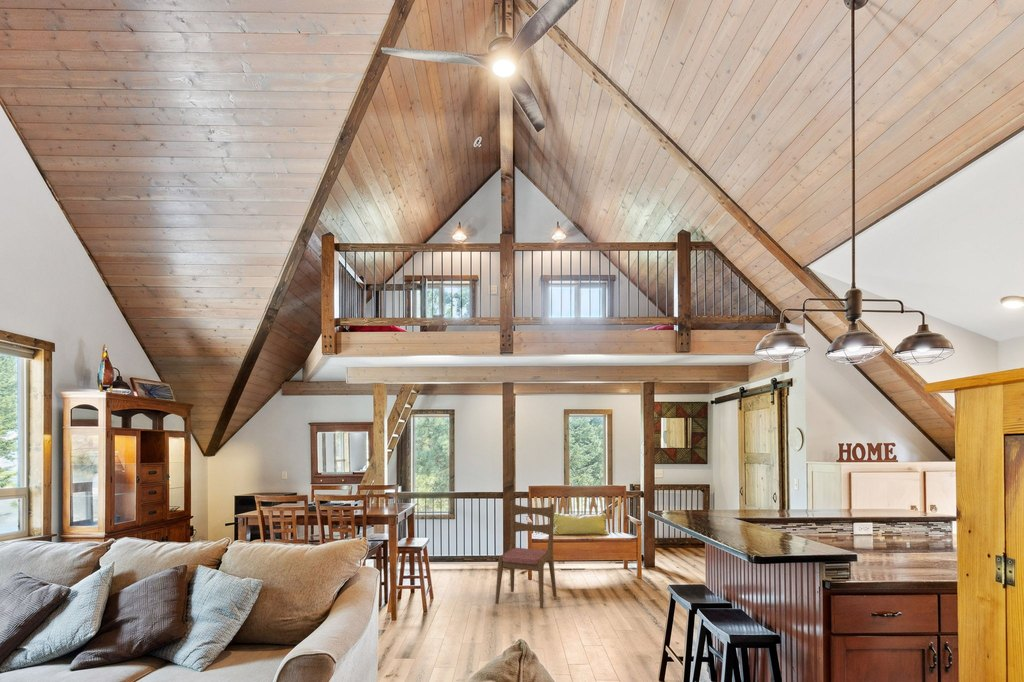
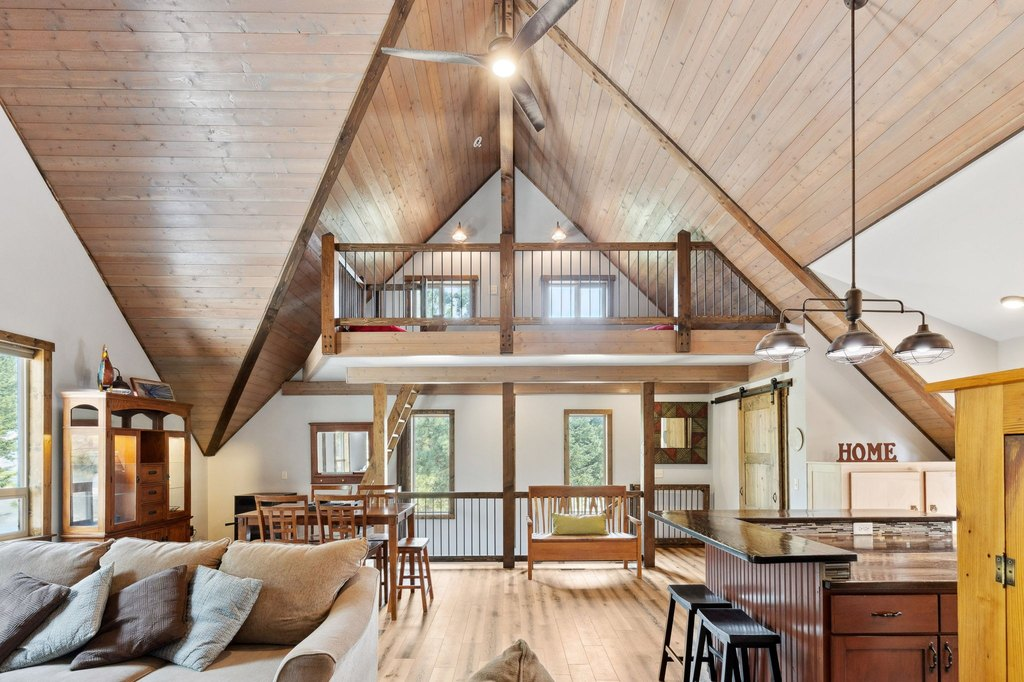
- dining chair (526, 552)
